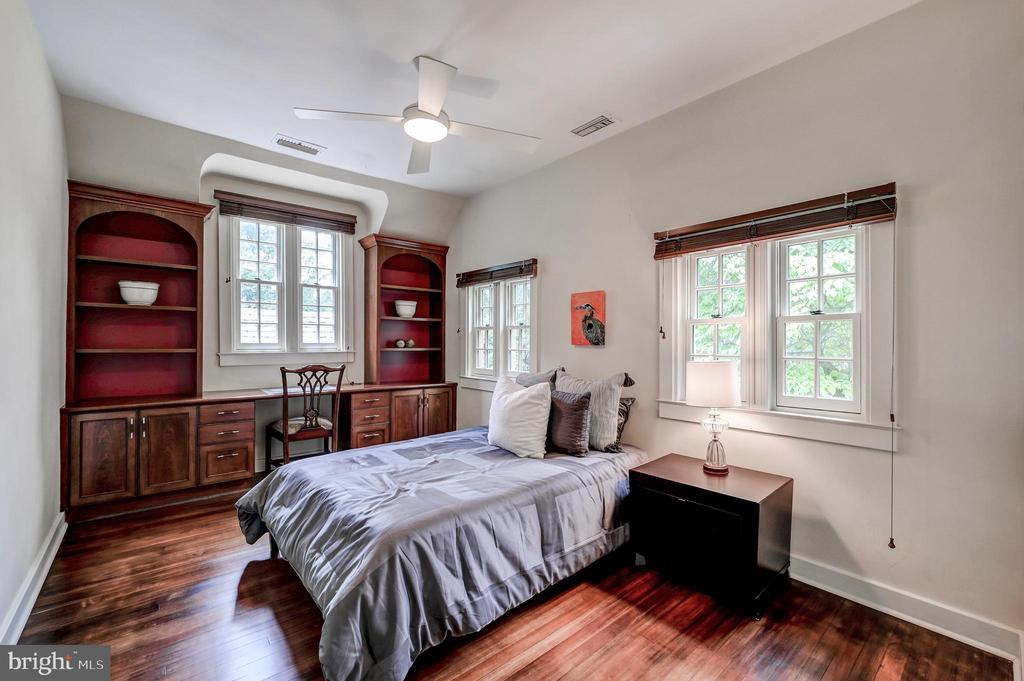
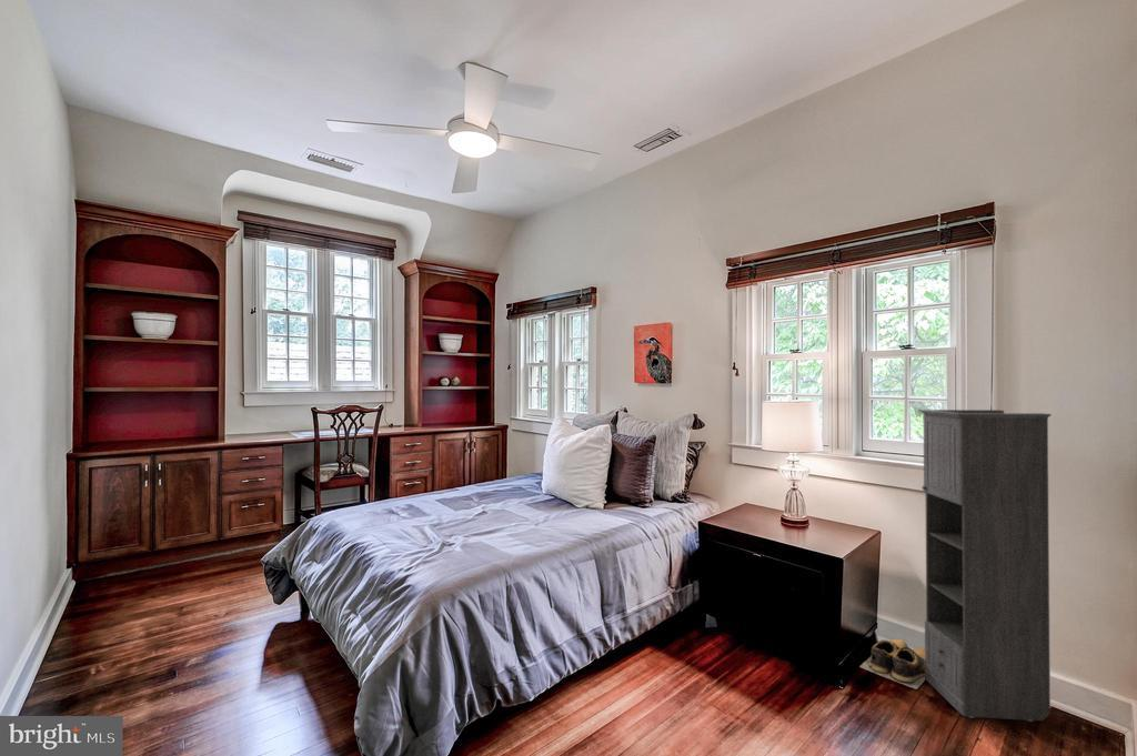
+ shoes (898, 654)
+ storage cabinet (980, 555)
